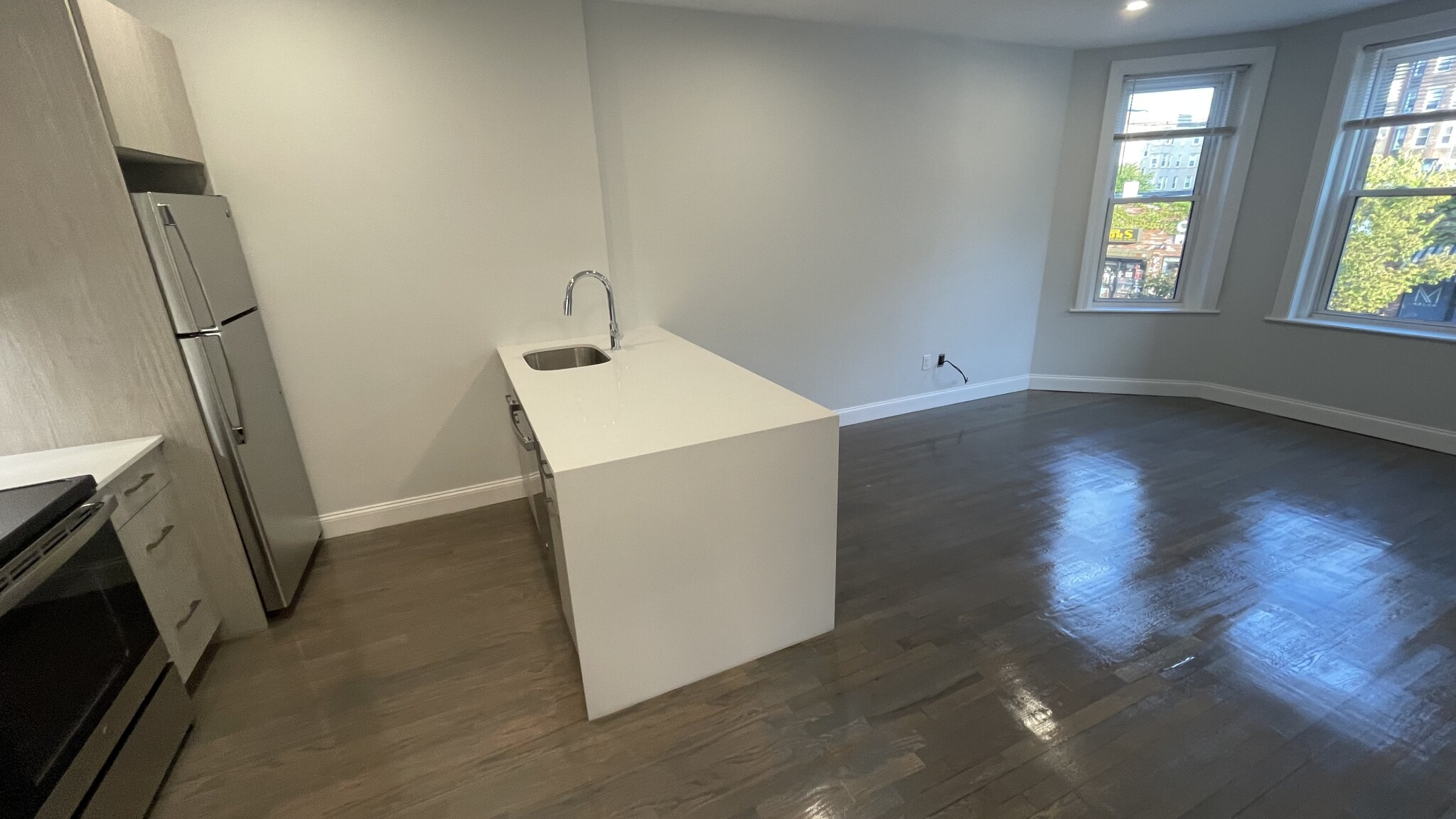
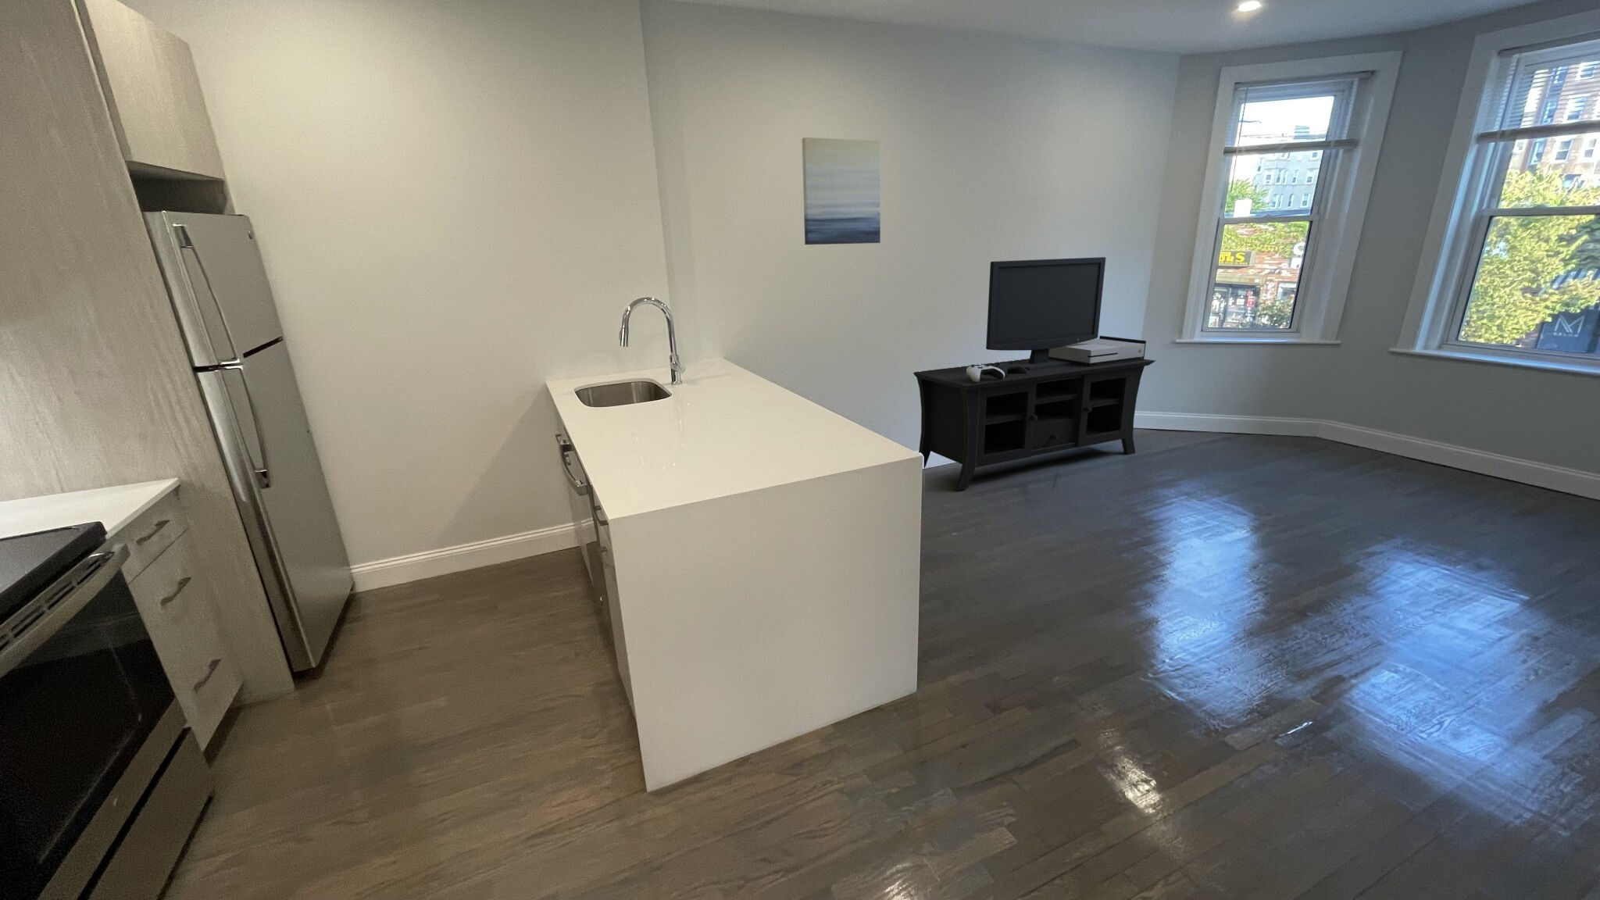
+ media console (1036, 365)
+ wall art (842, 192)
